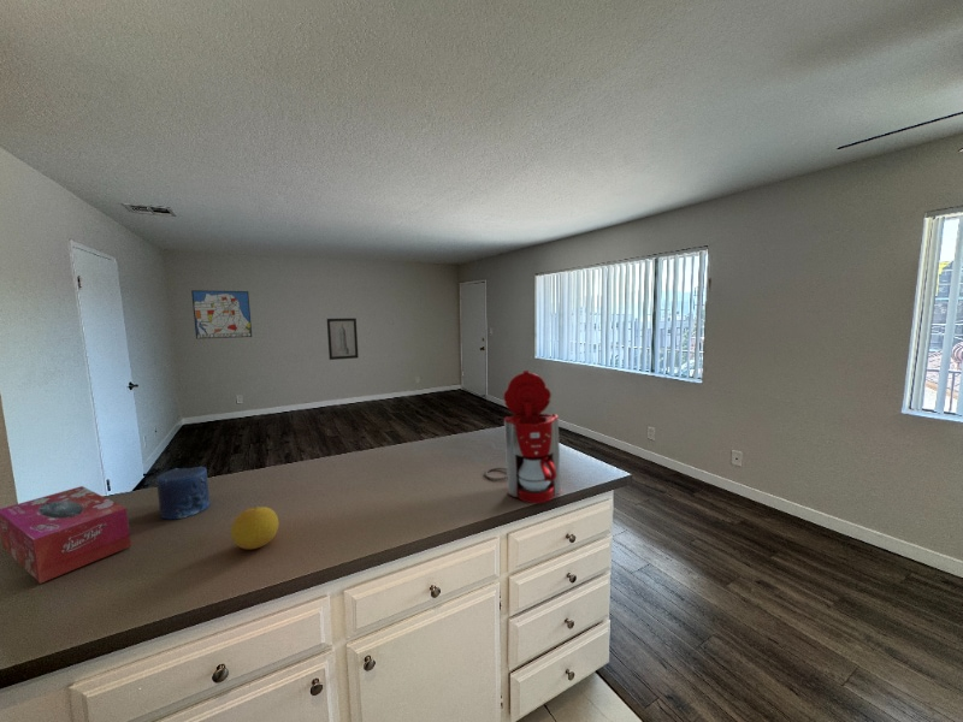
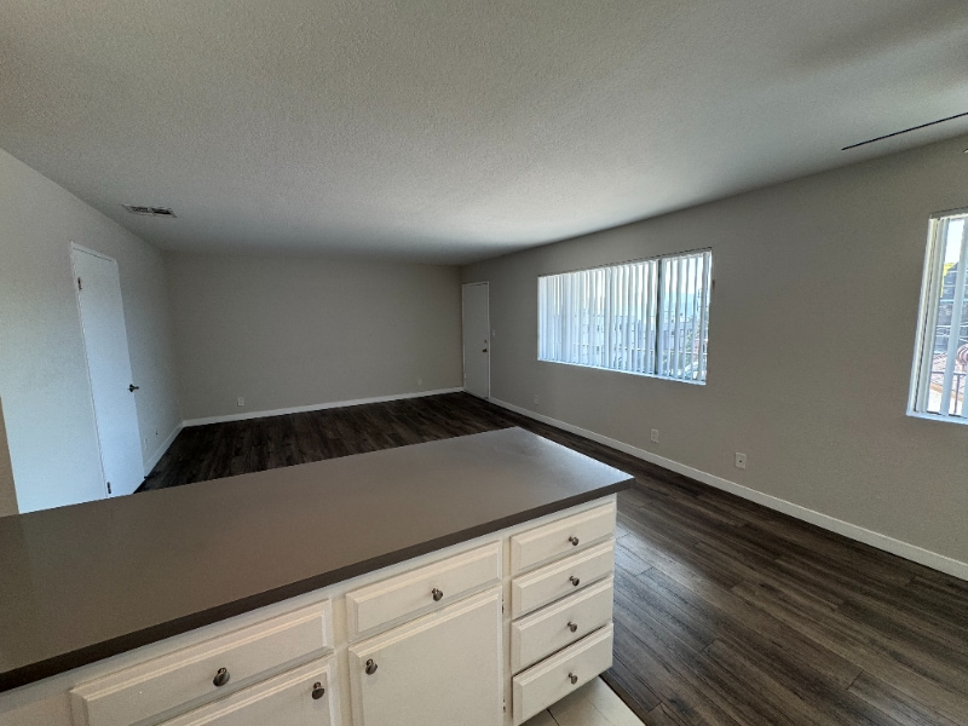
- fruit (255, 527)
- tissue box (64, 527)
- candle (183, 491)
- wall art (342, 338)
- wall art (223, 314)
- coffee maker (519, 426)
